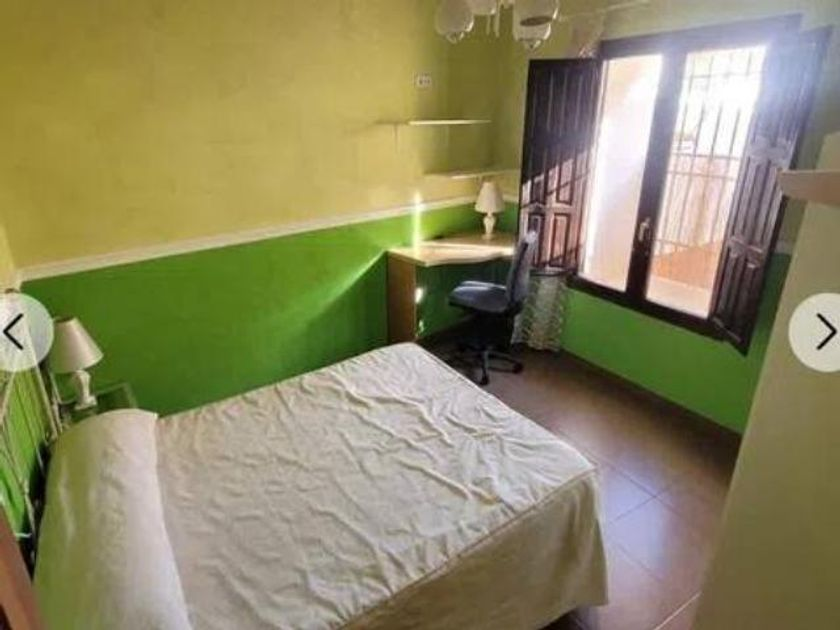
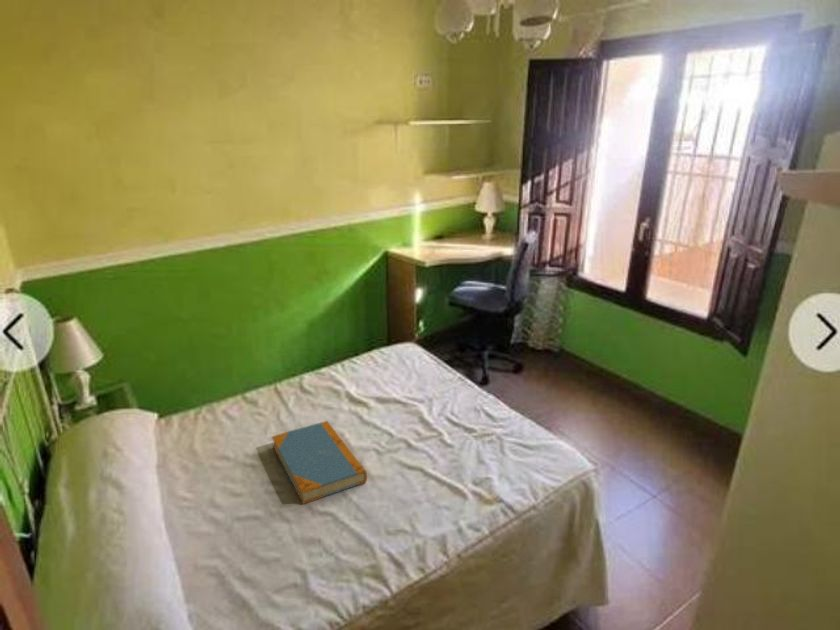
+ book (317, 457)
